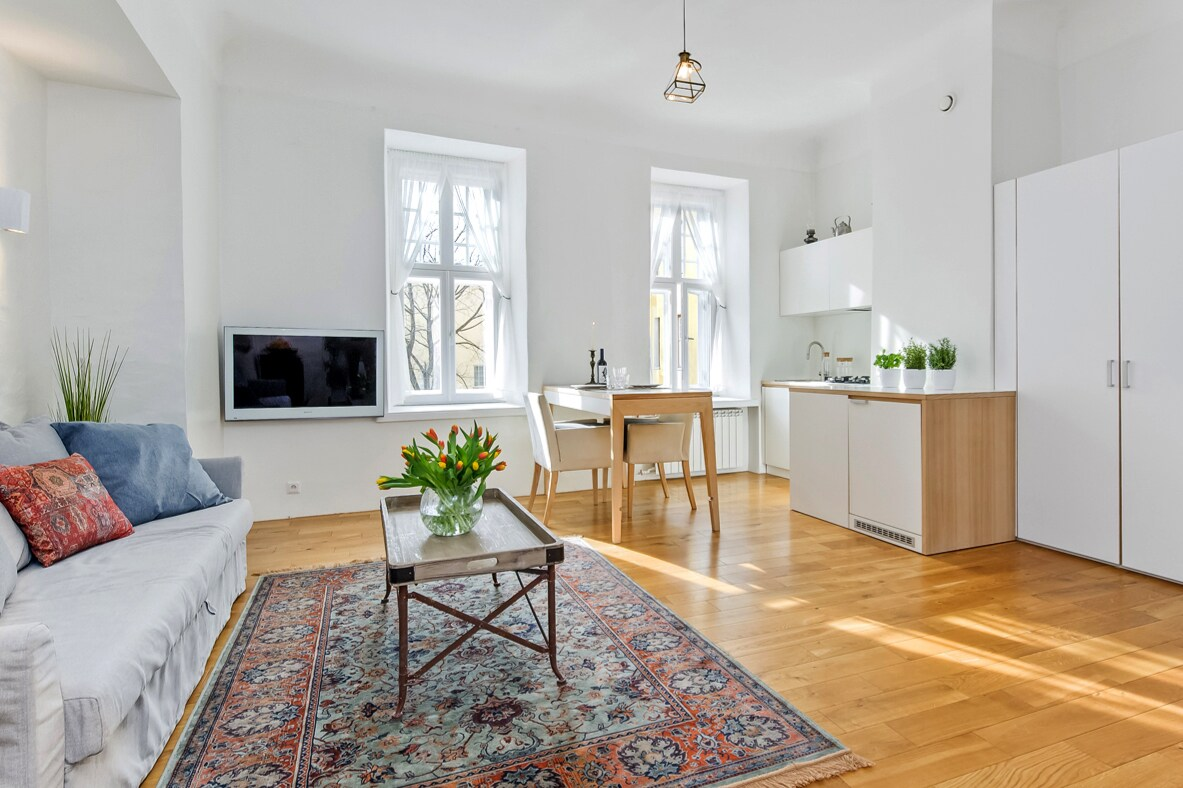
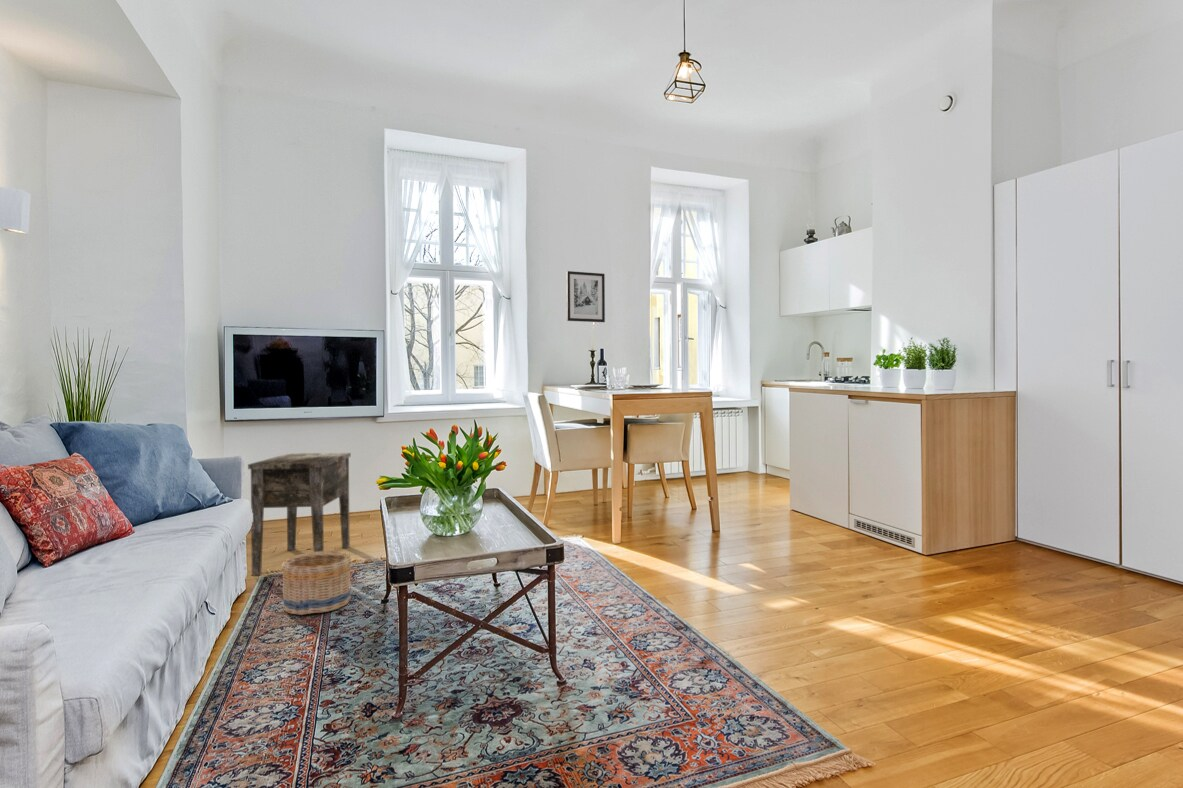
+ wall art (585, 297)
+ basket (317, 581)
+ side table (303, 506)
